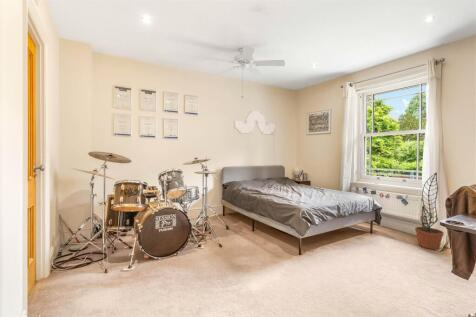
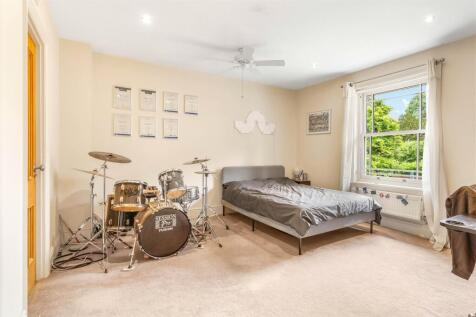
- decorative plant (429, 209)
